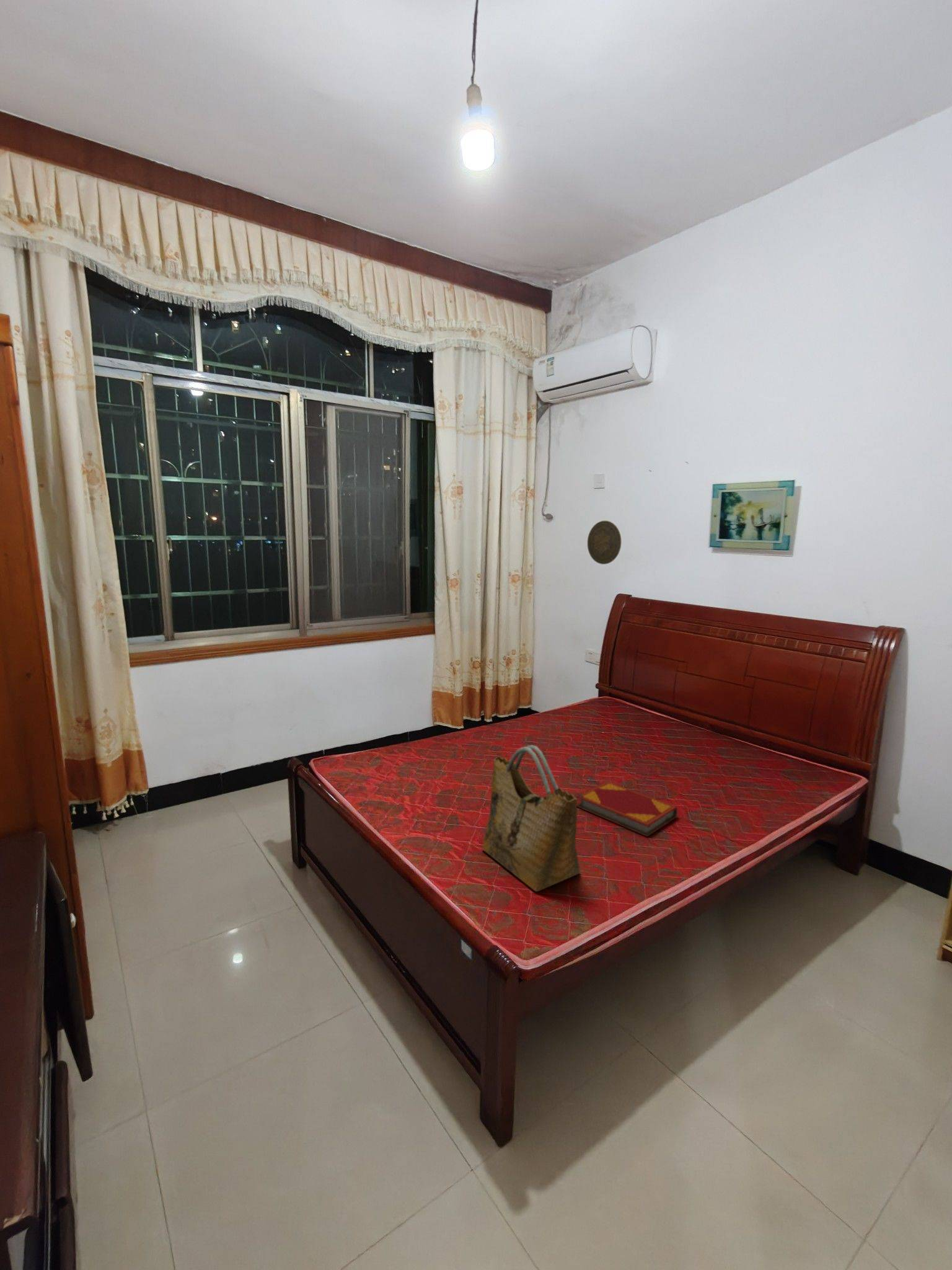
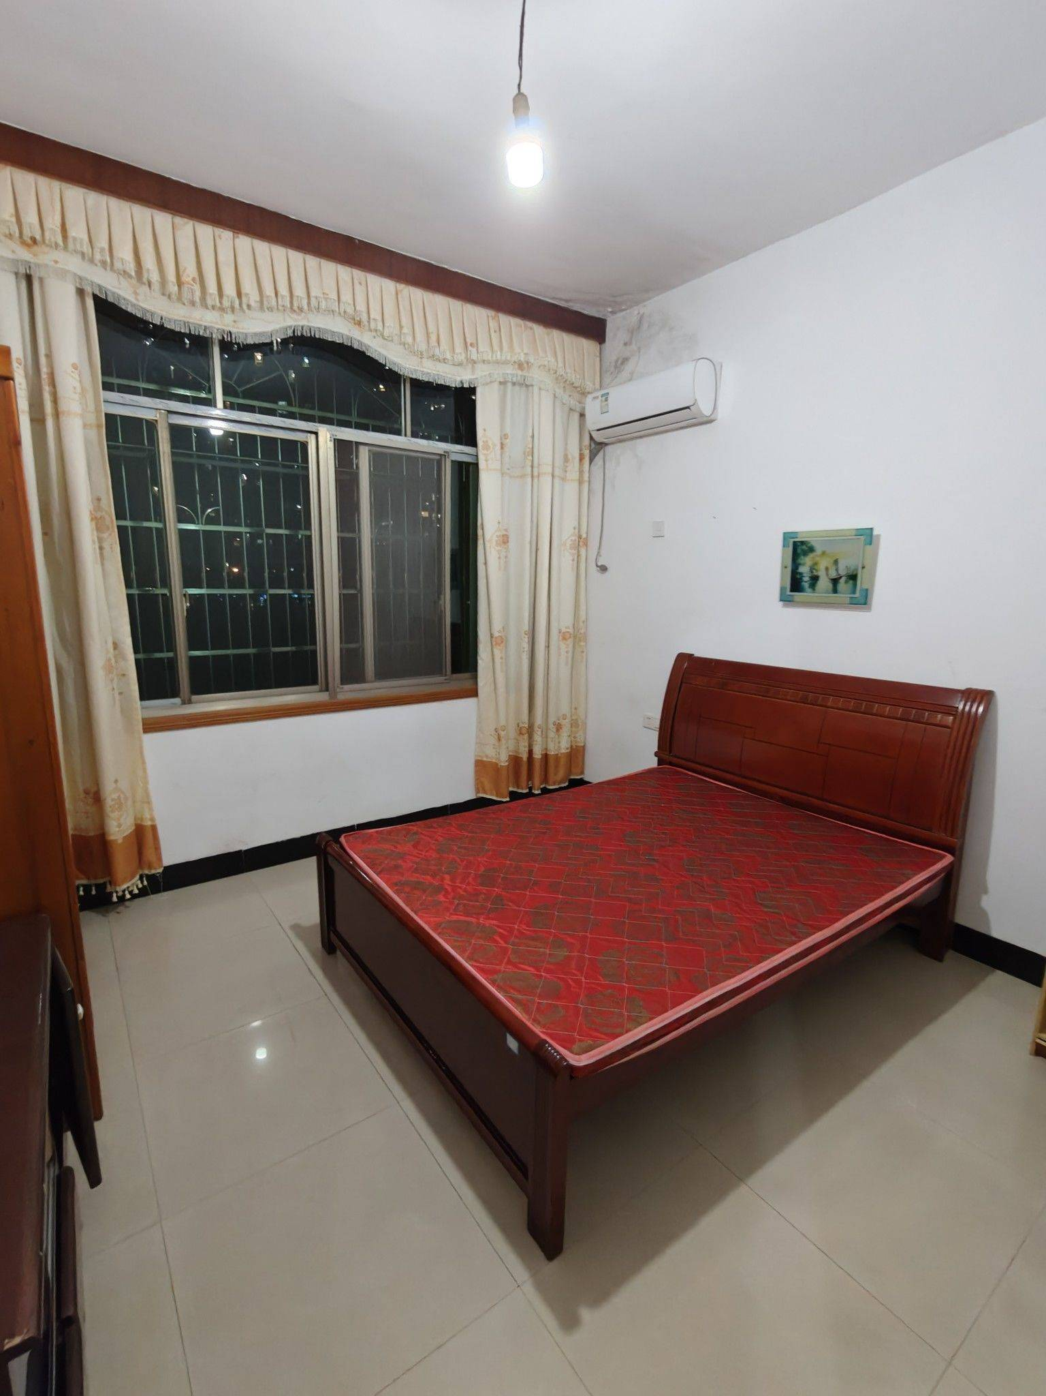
- decorative plate (602, 542)
- hardback book (625, 806)
- grocery bag (532, 806)
